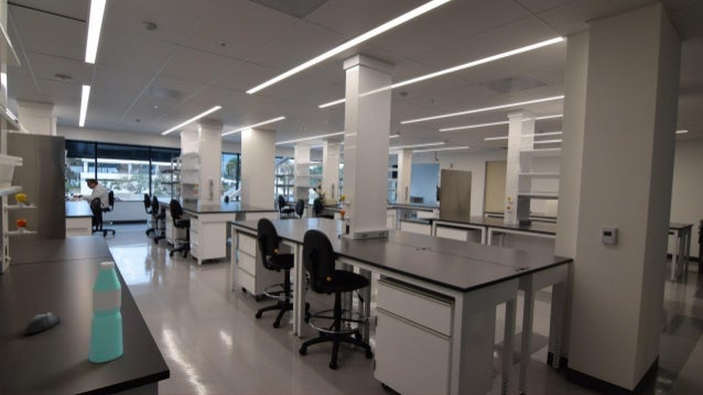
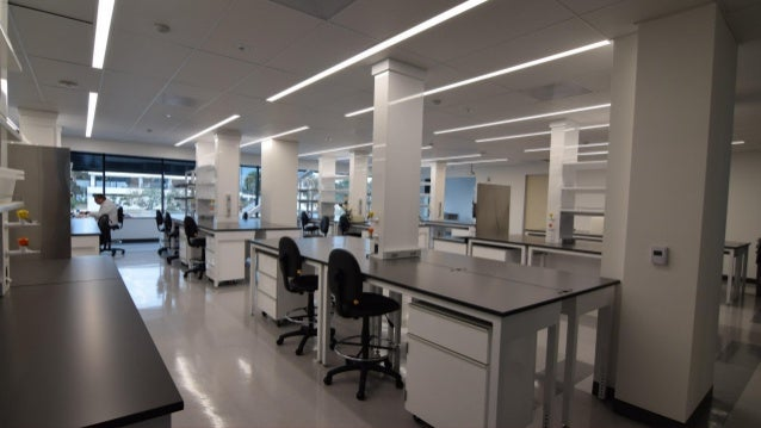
- water bottle (107, 309)
- mouse (41, 321)
